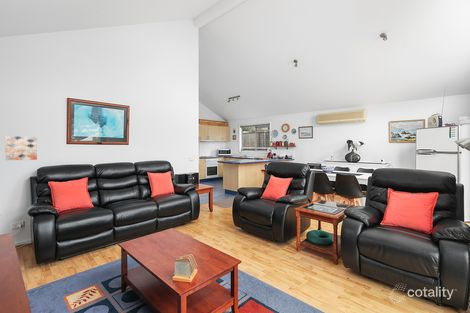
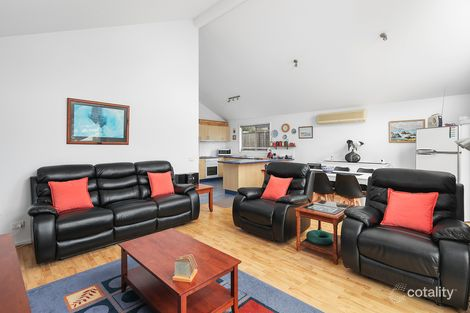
- wall art (21, 148)
